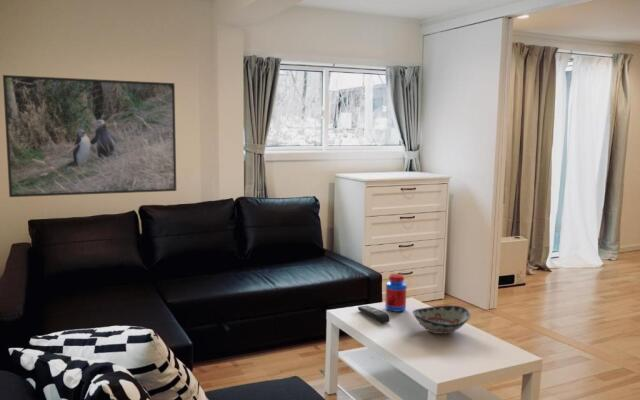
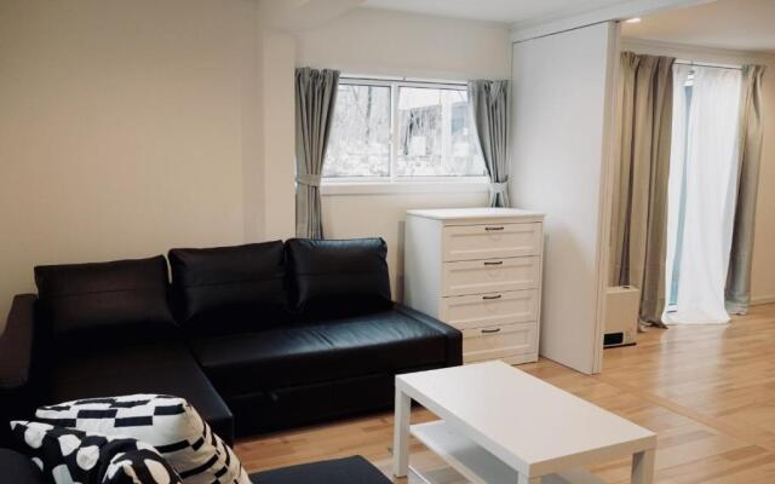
- remote control (373, 312)
- decorative bowl (440, 321)
- jar (396, 292)
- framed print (96, 137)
